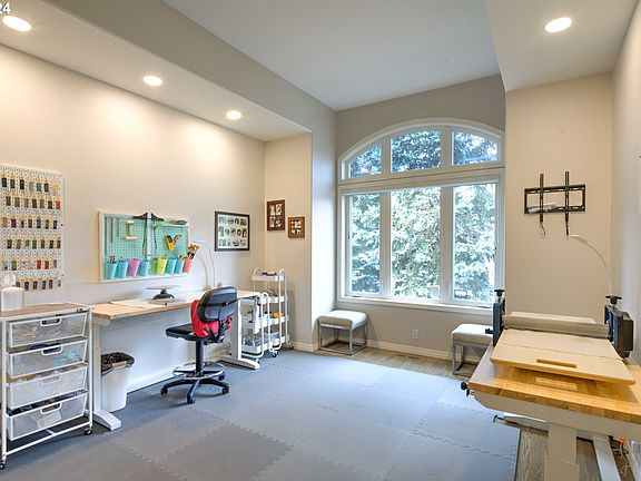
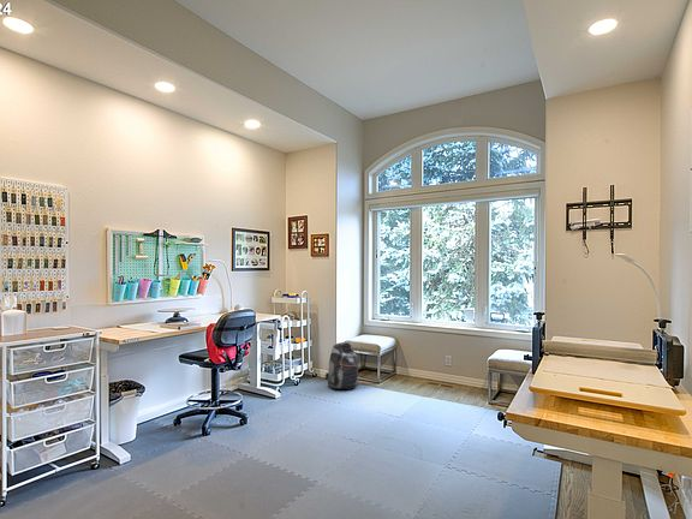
+ backpack (344, 364)
